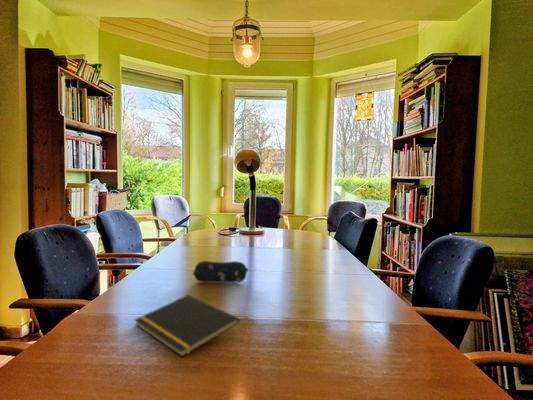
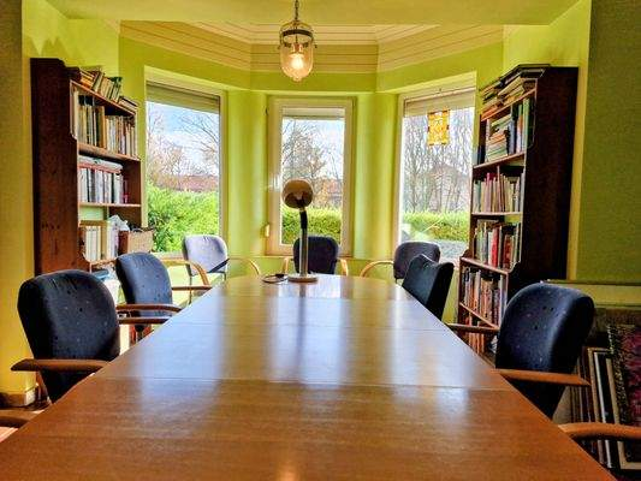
- notepad (185, 321)
- pencil case (220, 271)
